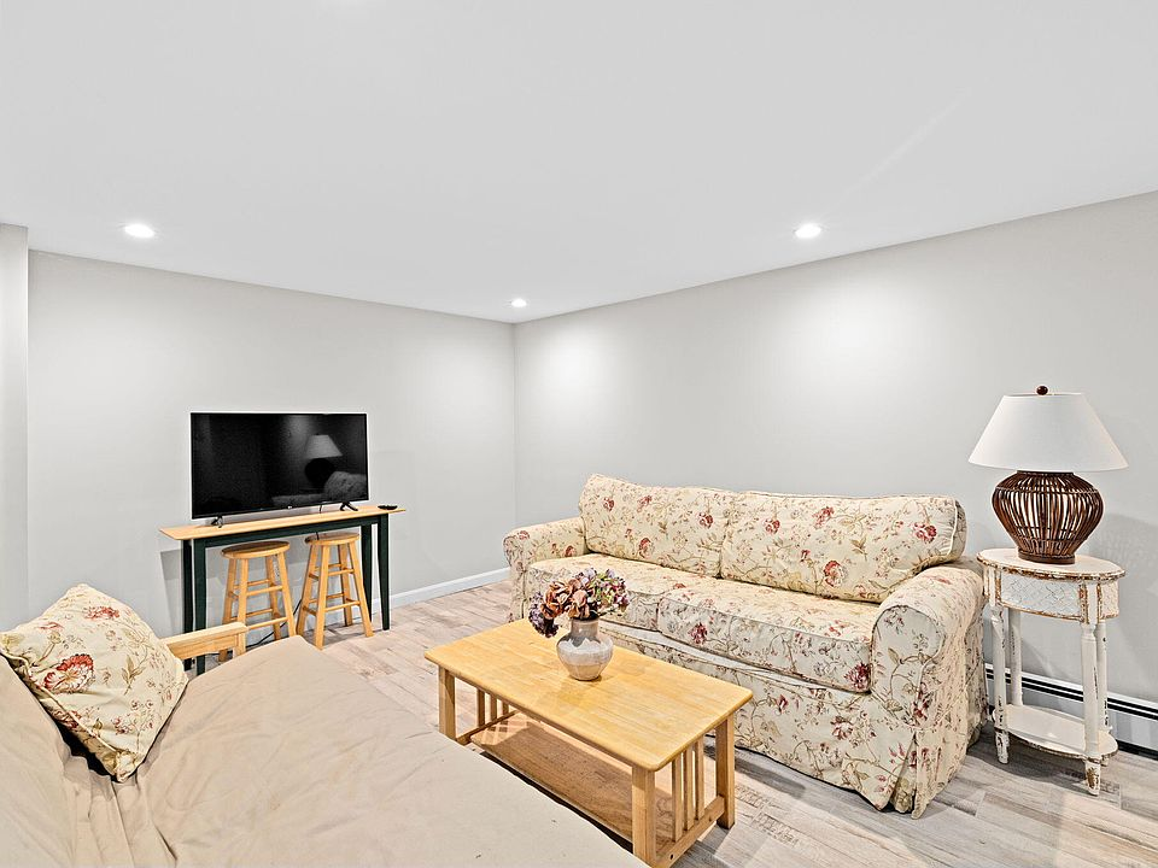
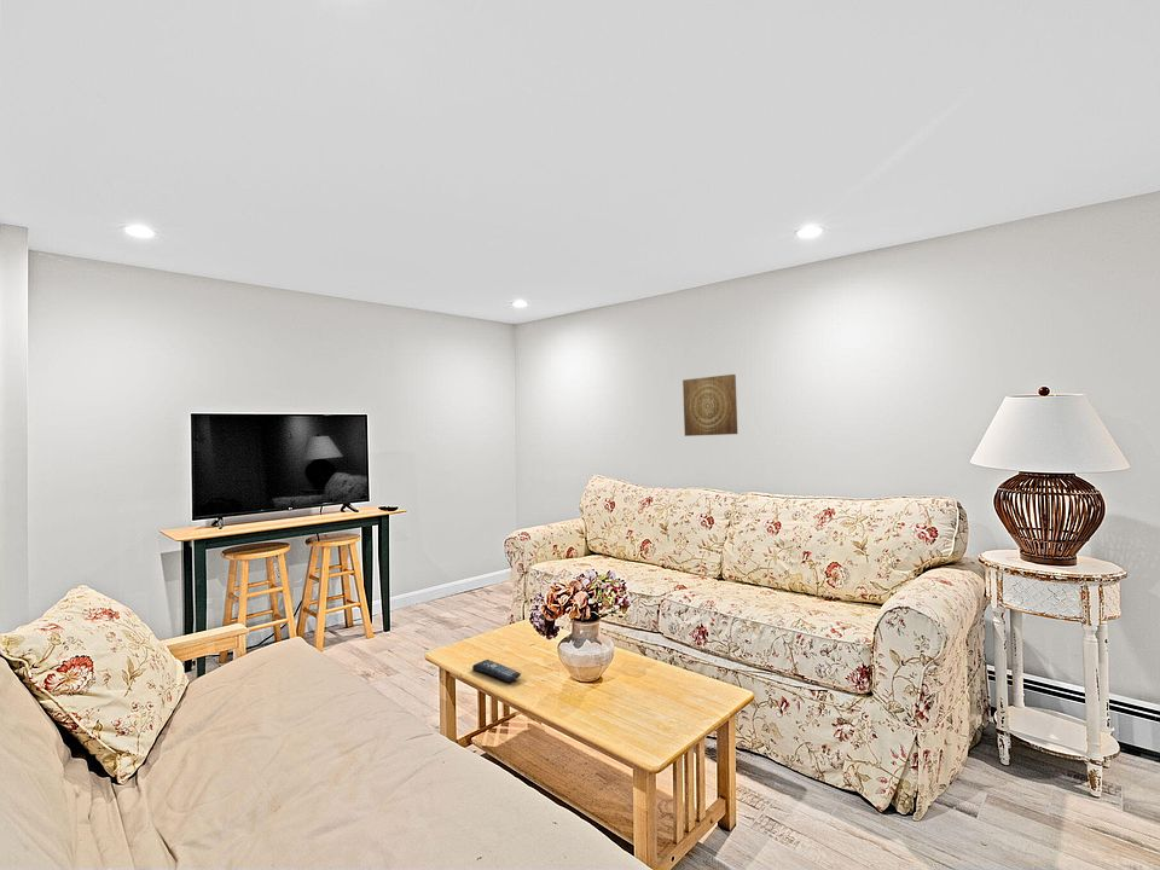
+ remote control (495, 669)
+ wall art (709, 406)
